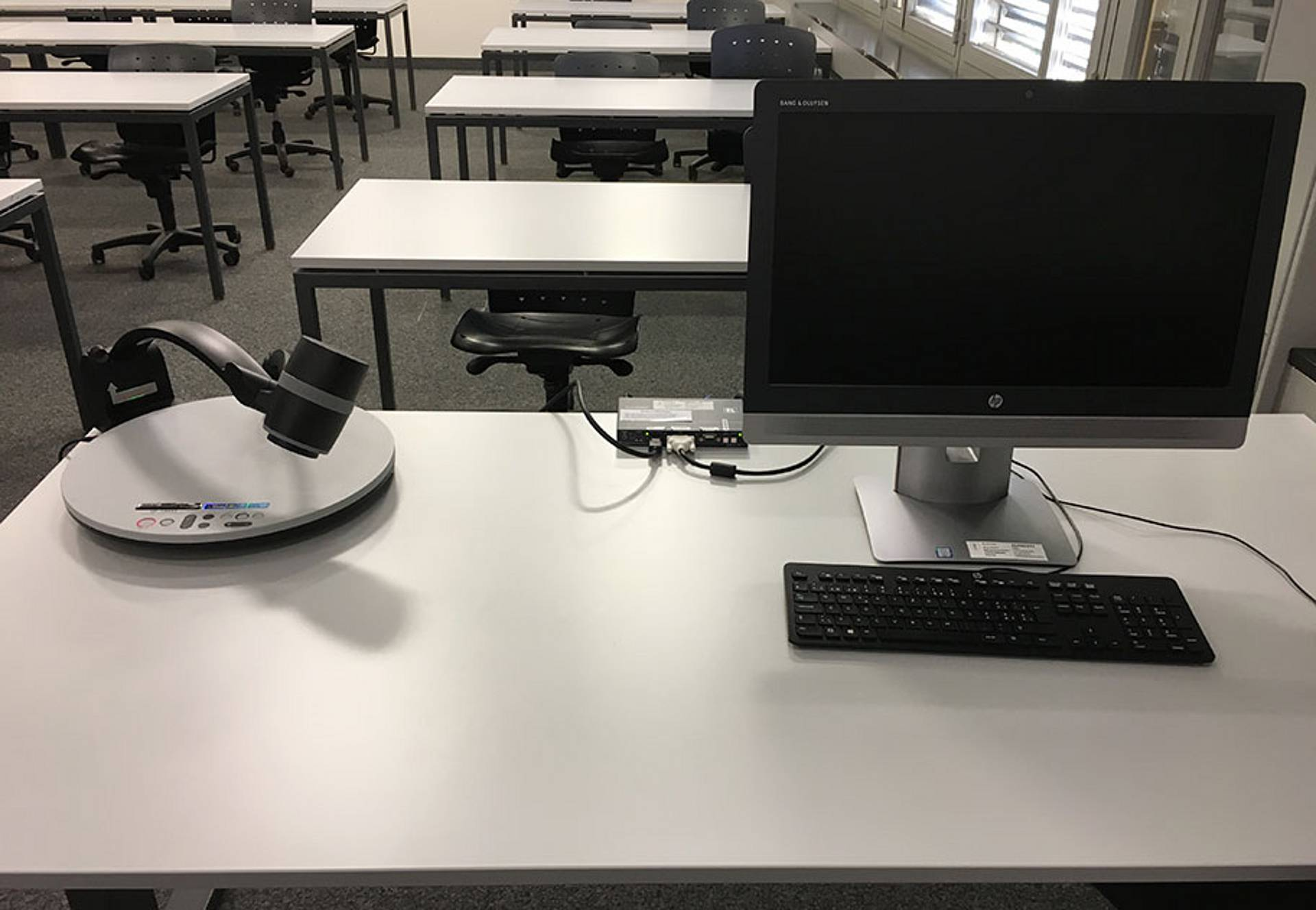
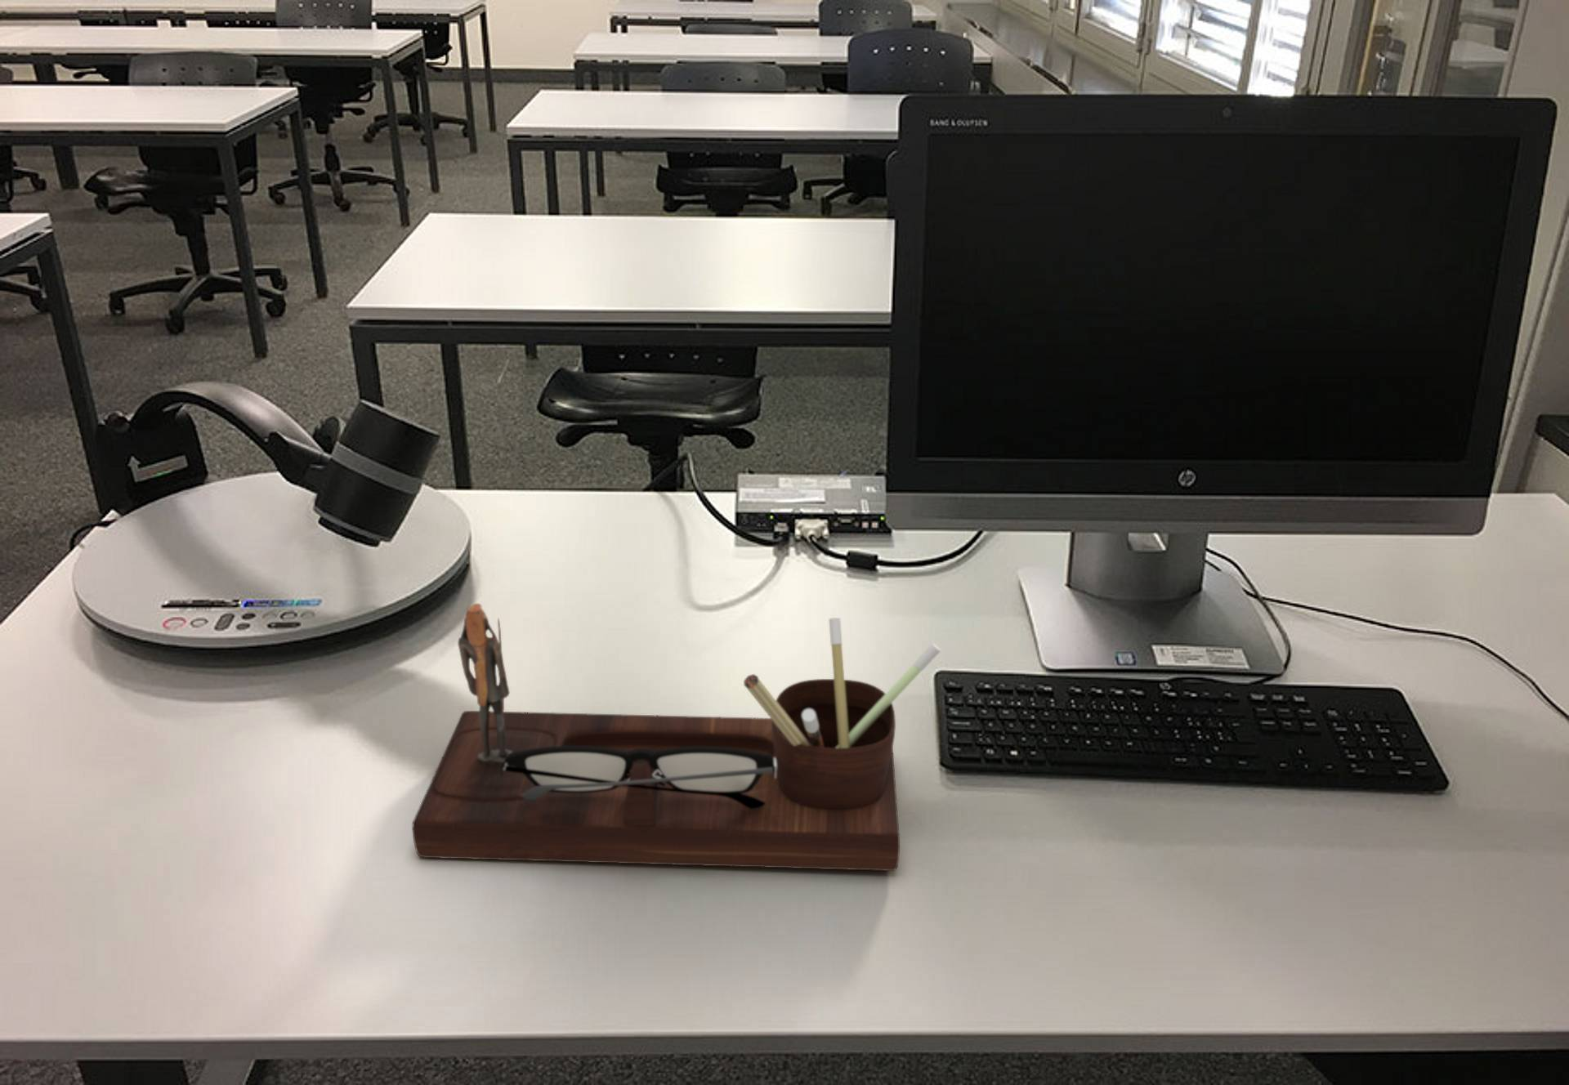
+ desk organizer (682, 715)
